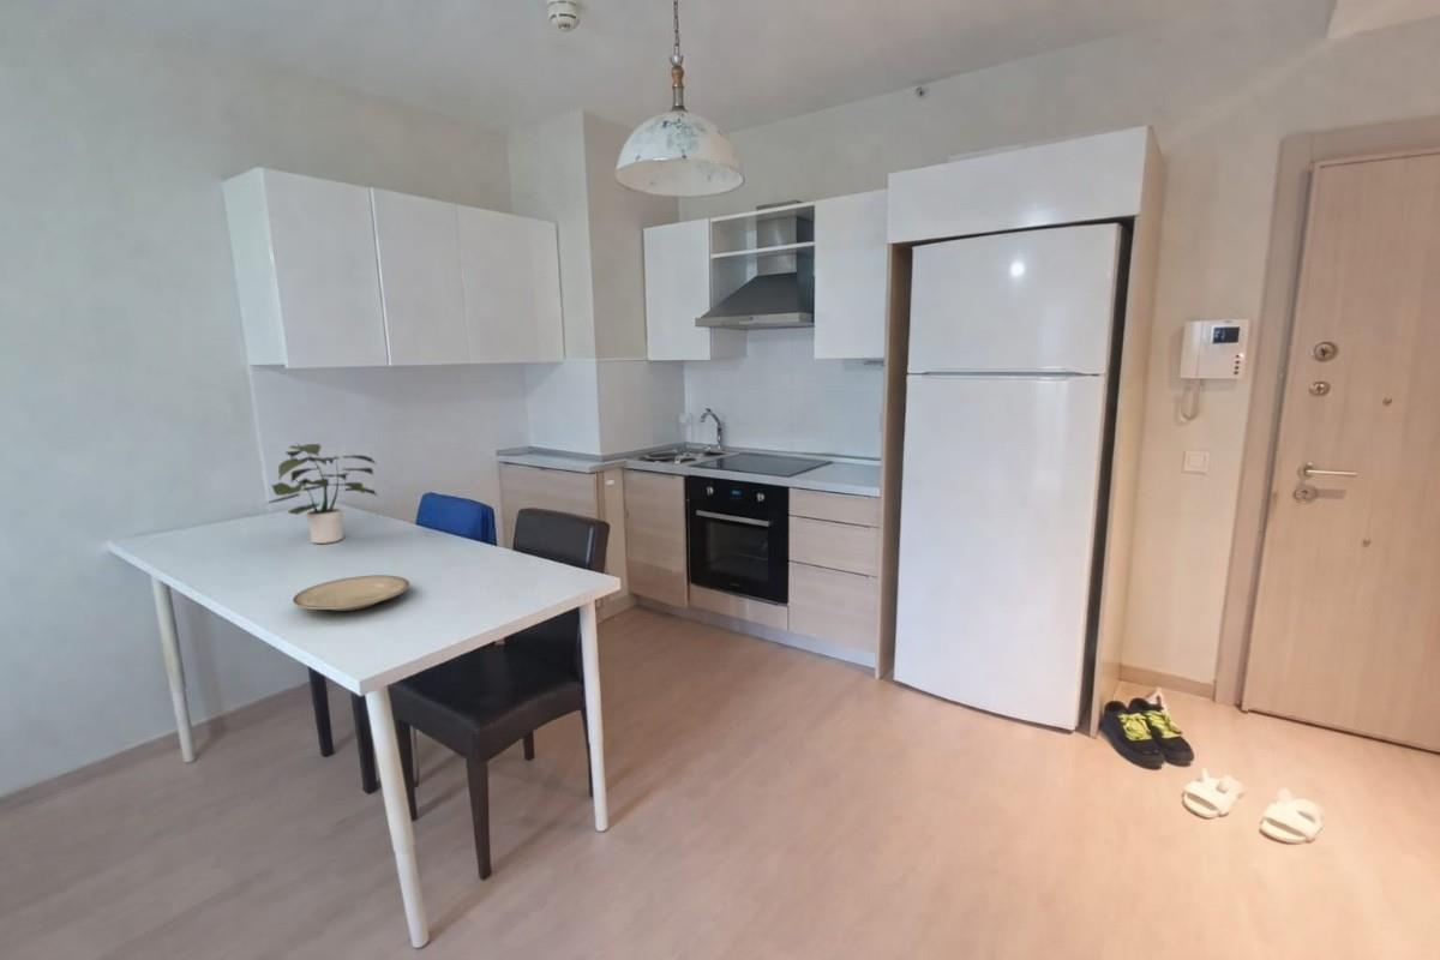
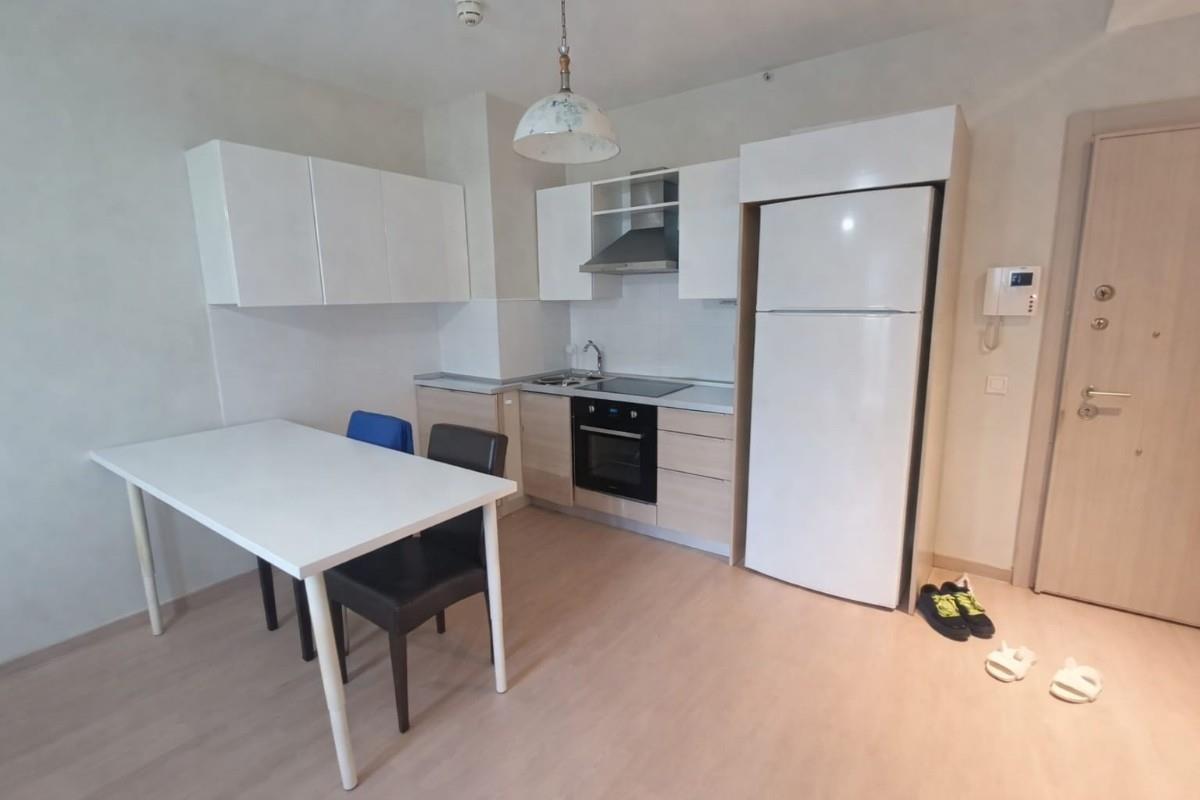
- potted plant (324, 491)
- plate (353, 596)
